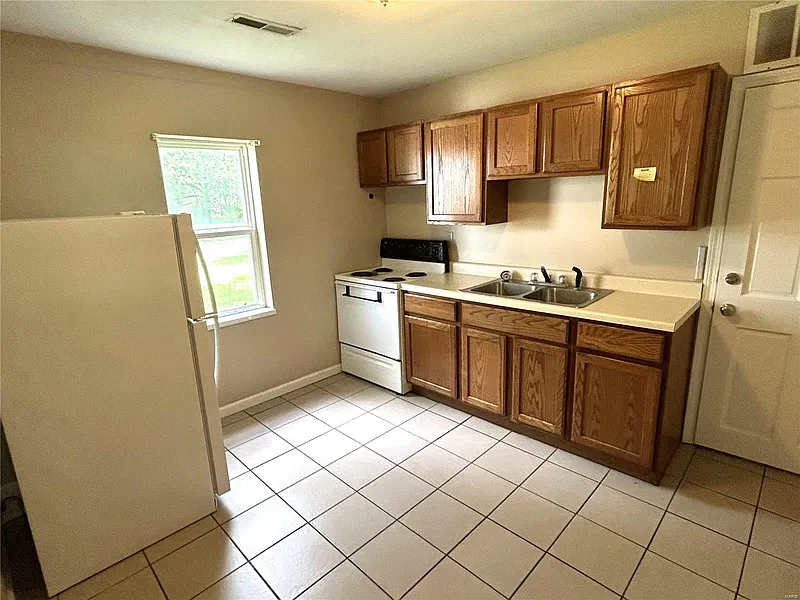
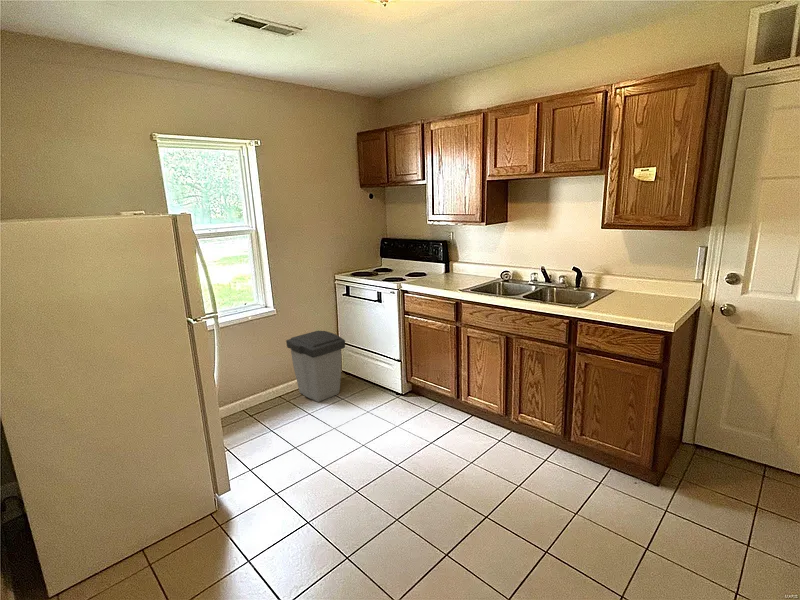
+ trash can (316, 365)
